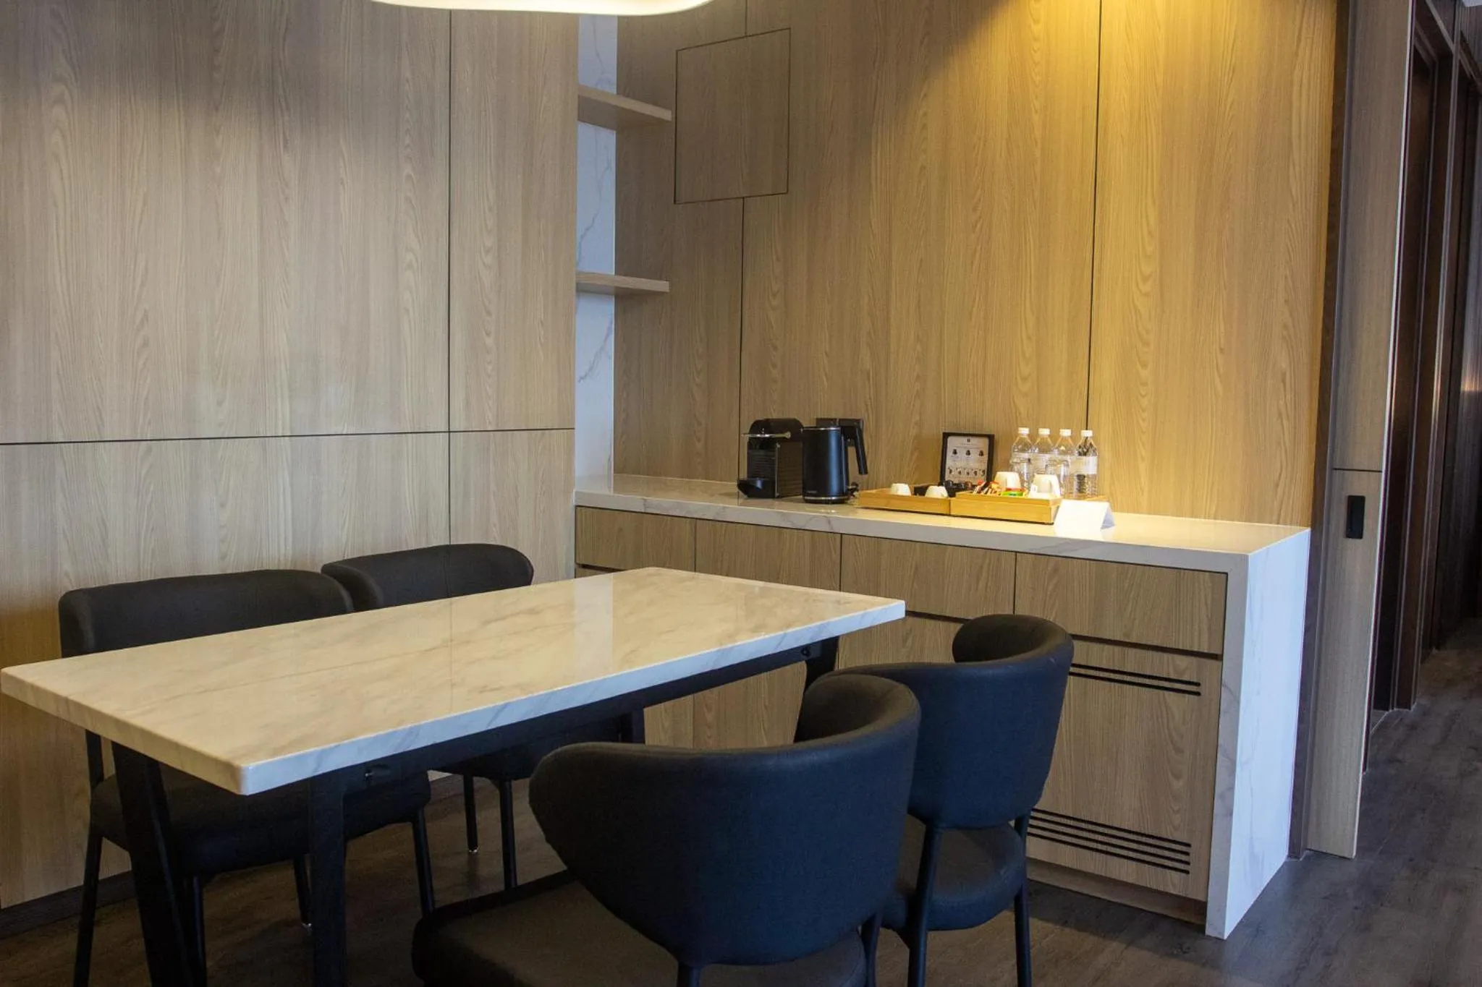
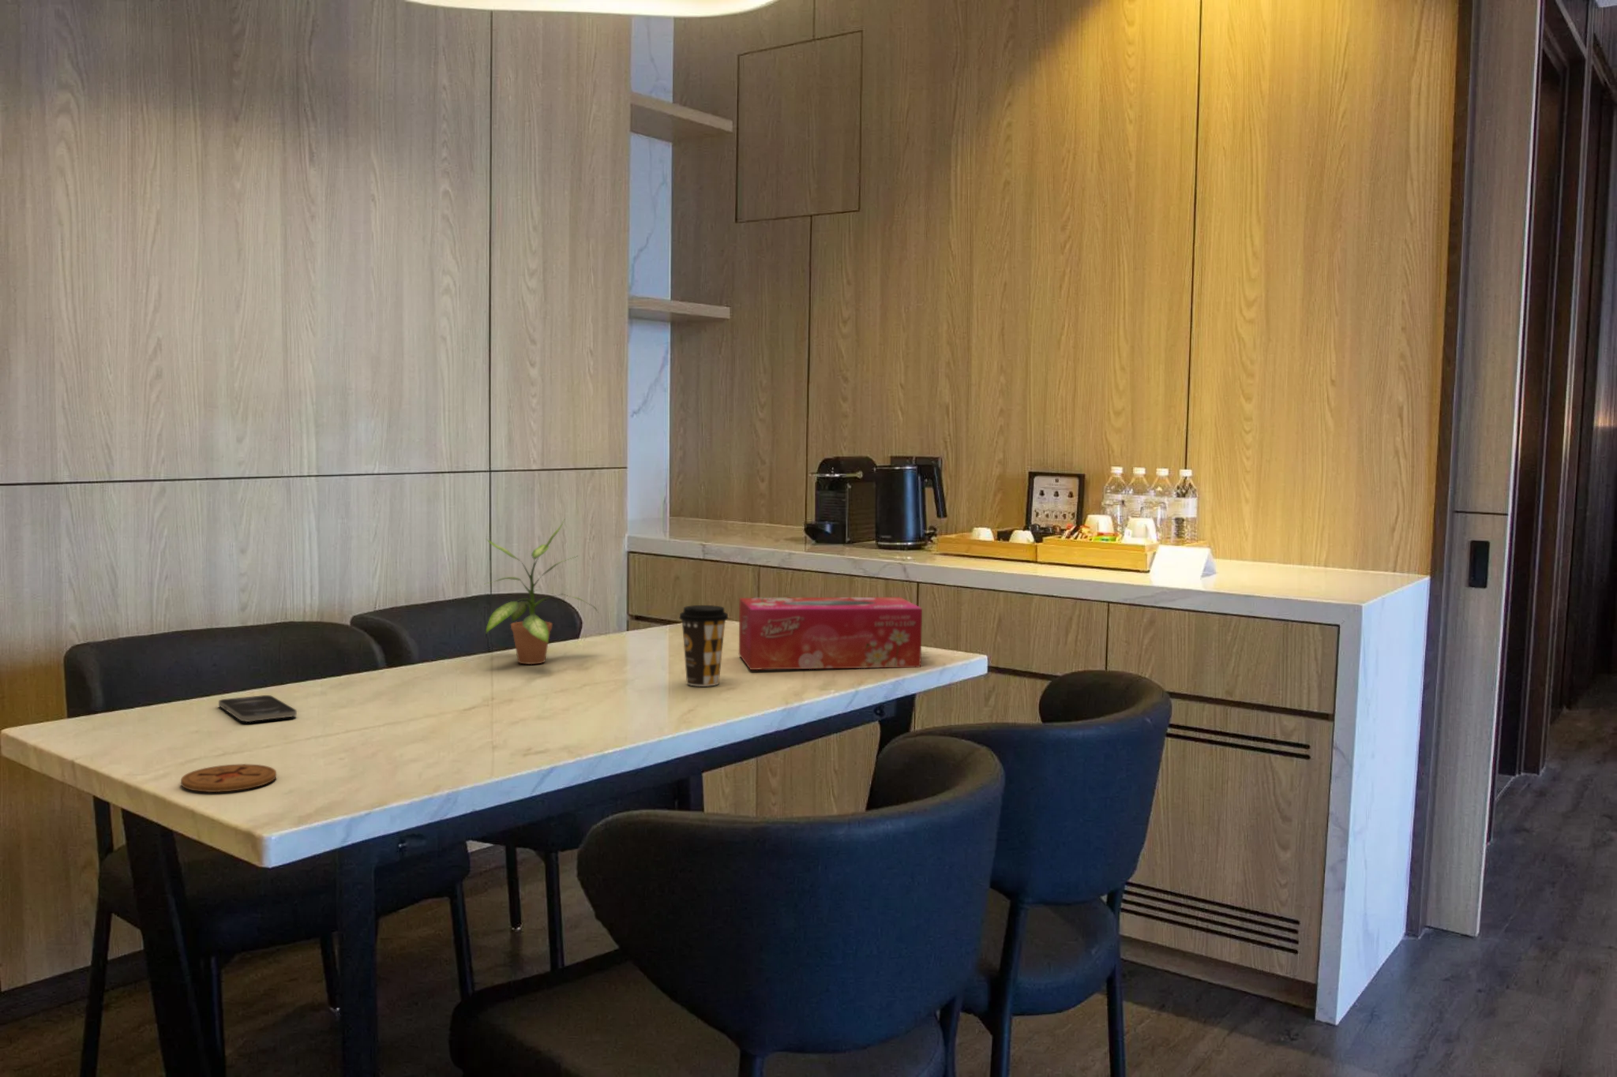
+ smartphone (256, 708)
+ potted plant (534, 591)
+ tissue box (828, 631)
+ coffee cup (703, 645)
+ coaster (228, 778)
